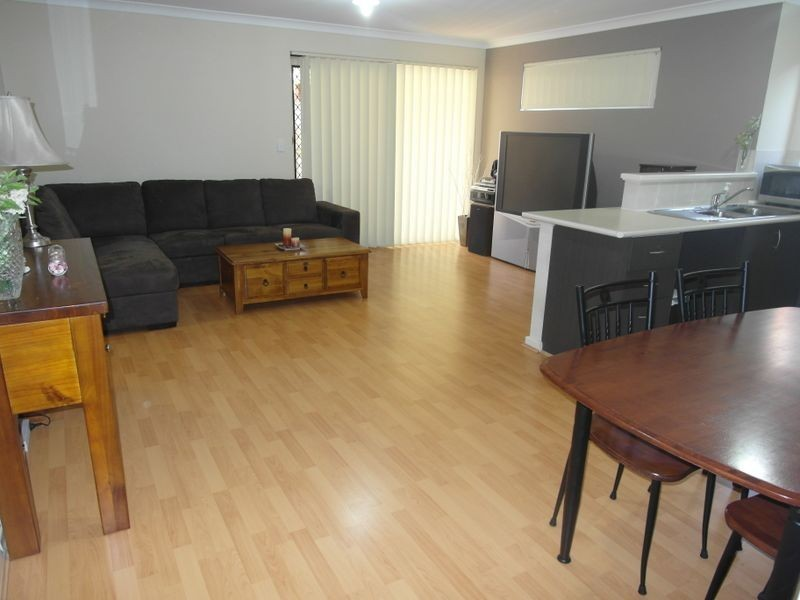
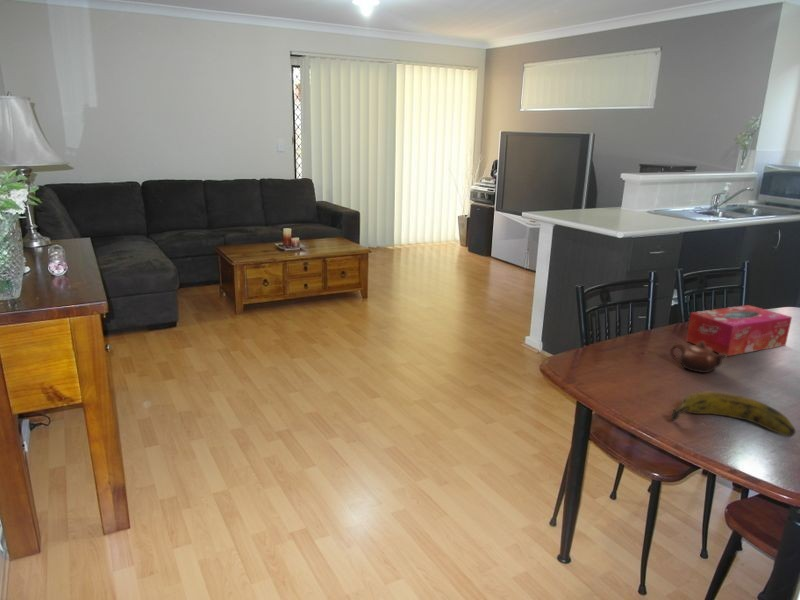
+ tissue box (738, 329)
+ banana (732, 416)
+ teapot (697, 354)
